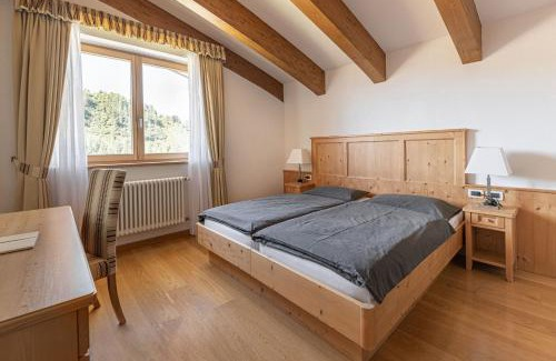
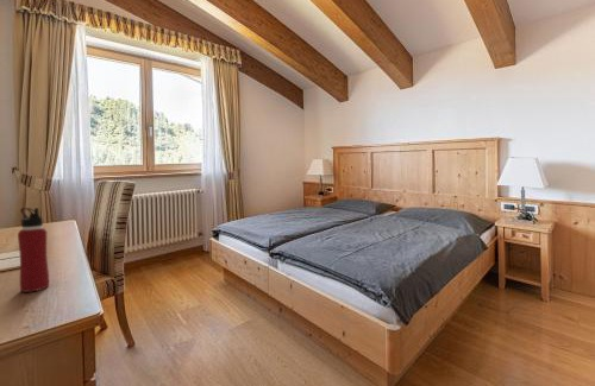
+ water bottle (32, 247)
